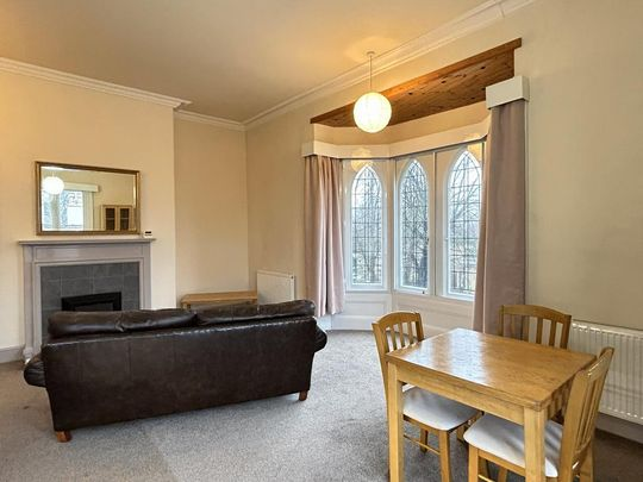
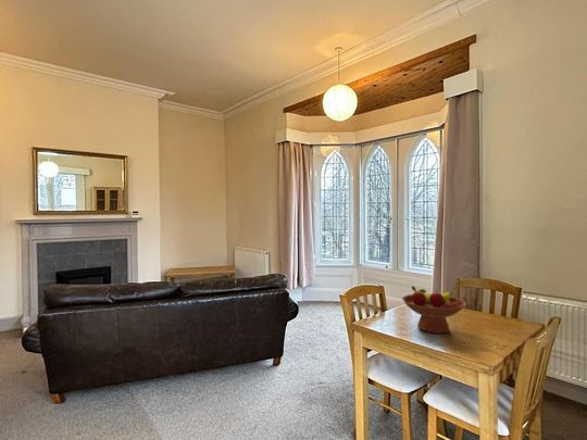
+ fruit bowl (433, 309)
